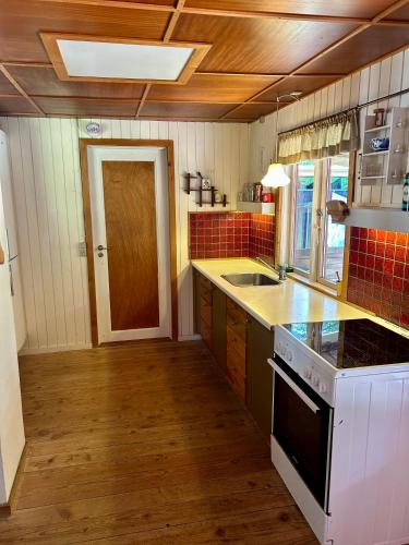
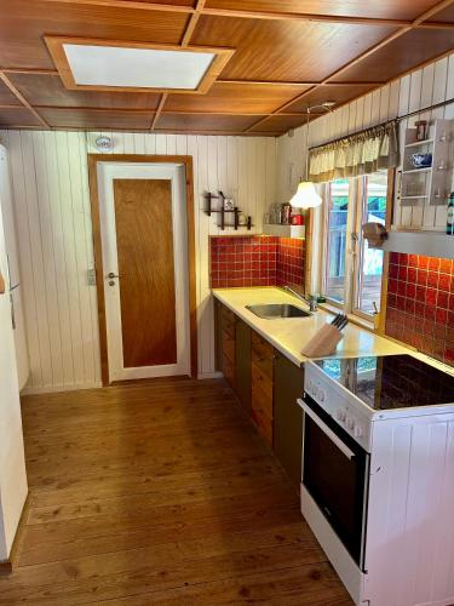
+ knife block (326, 333)
